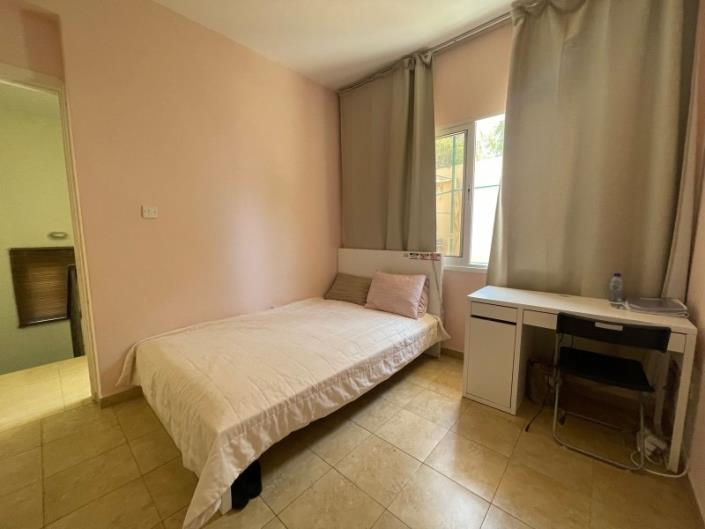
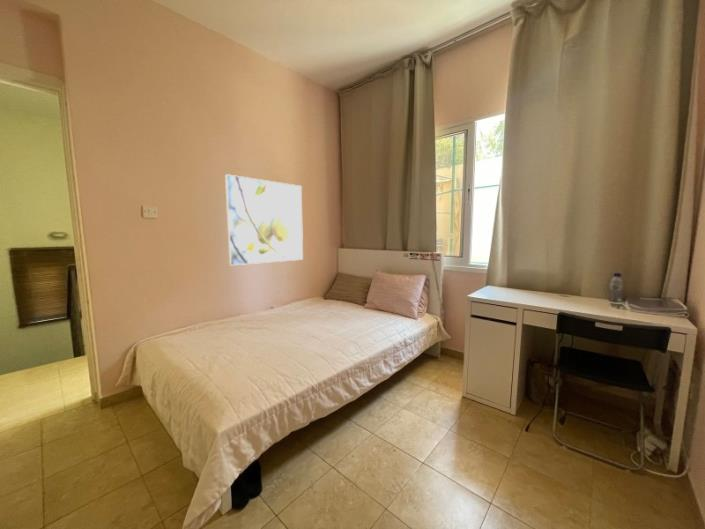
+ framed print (268, 222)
